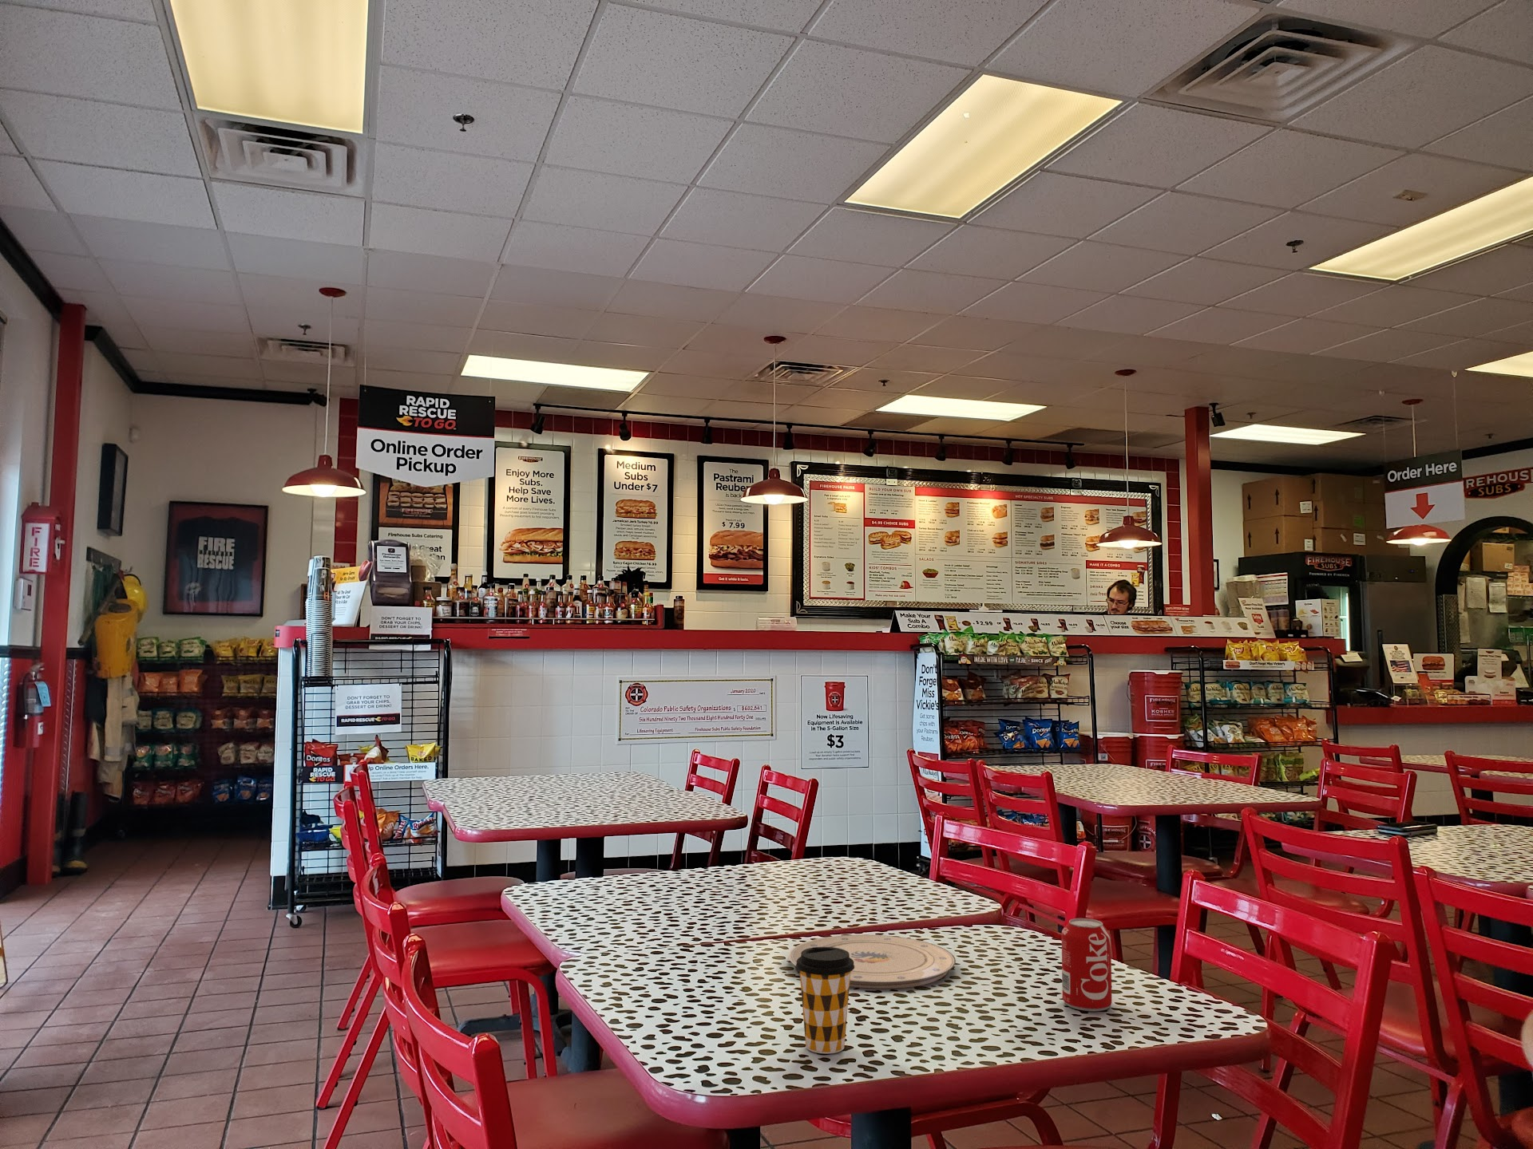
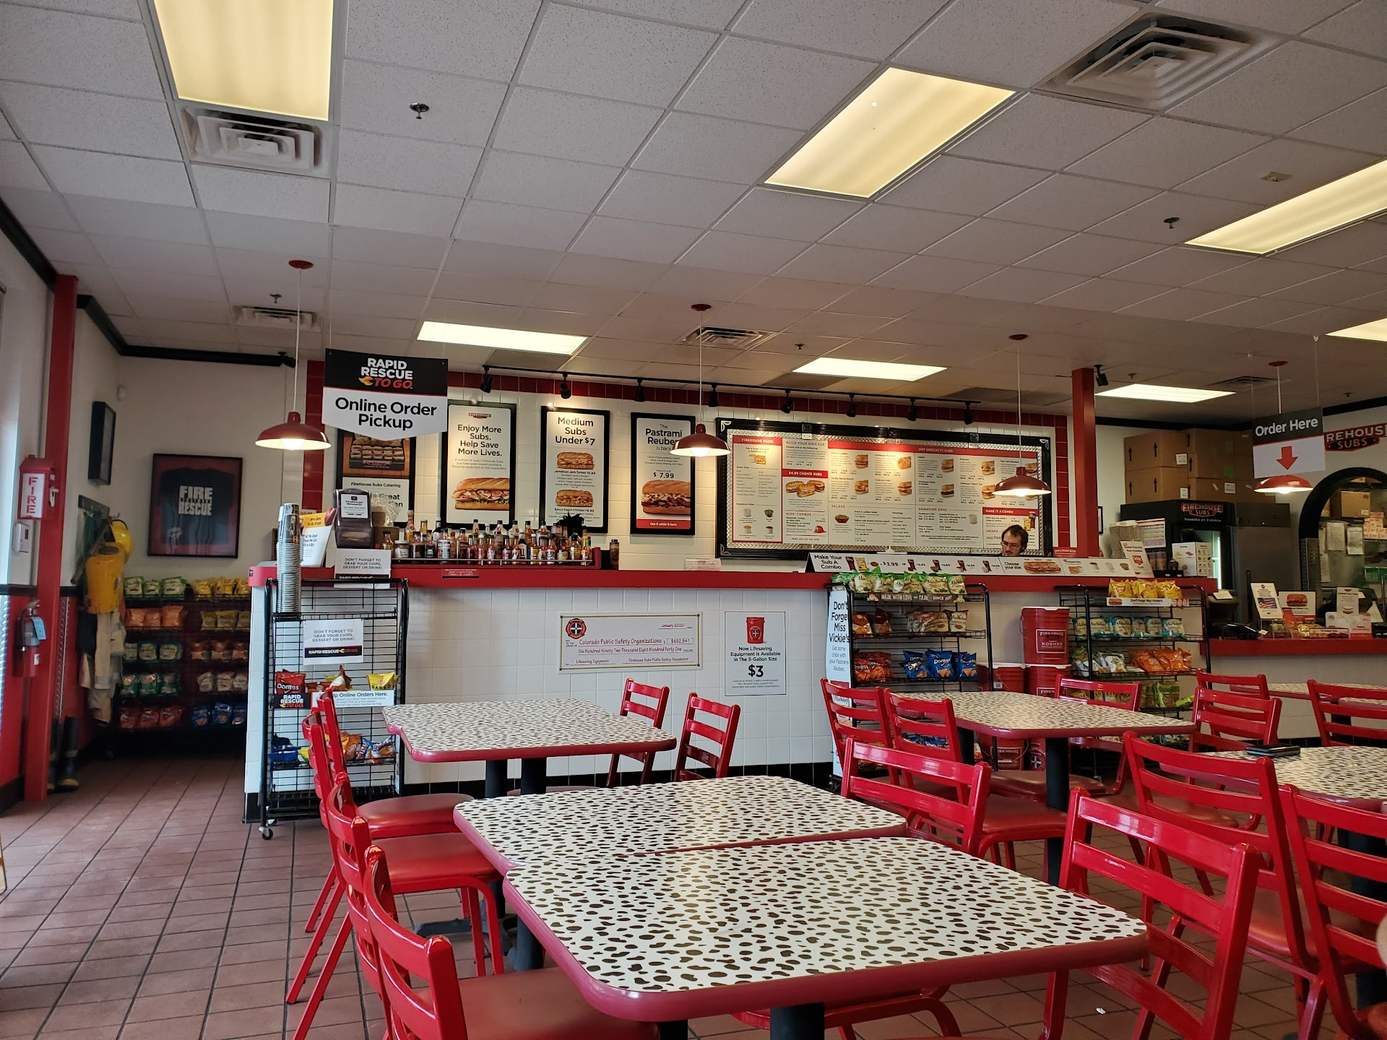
- coffee cup (824, 999)
- beverage can (1086, 962)
- plate (872, 961)
